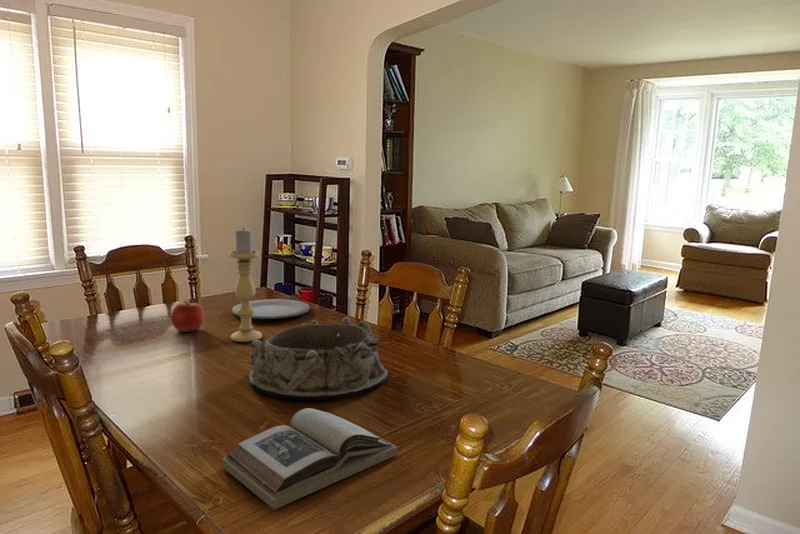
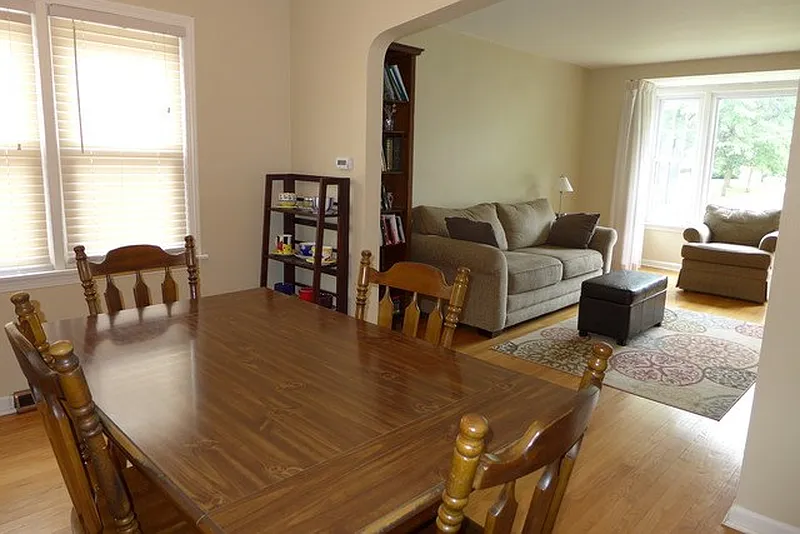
- candle holder (245, 283)
- plate (271, 309)
- apple (187, 315)
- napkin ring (321, 354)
- book (312, 443)
